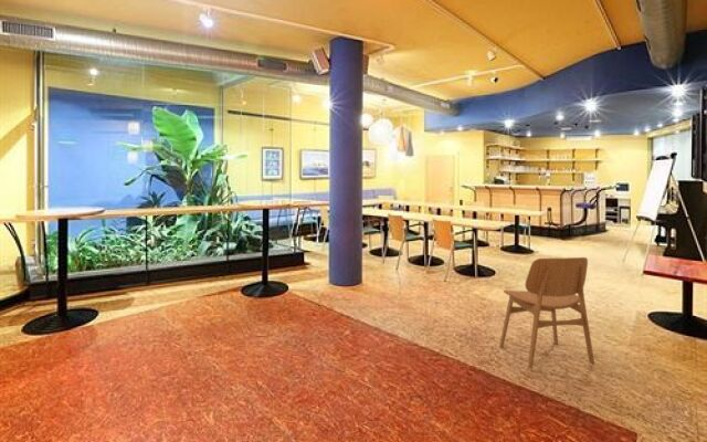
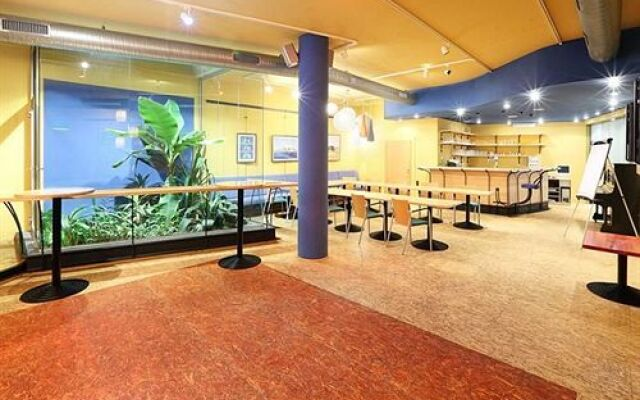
- dining chair (545, 305)
